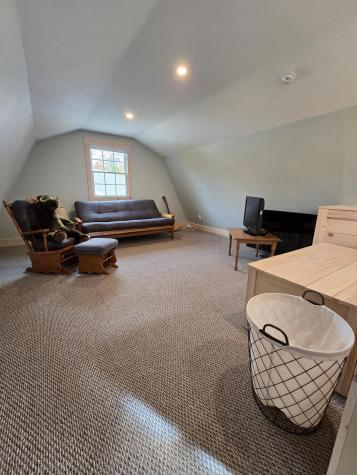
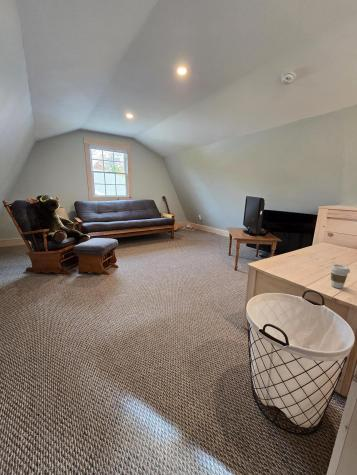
+ coffee cup (338, 276)
